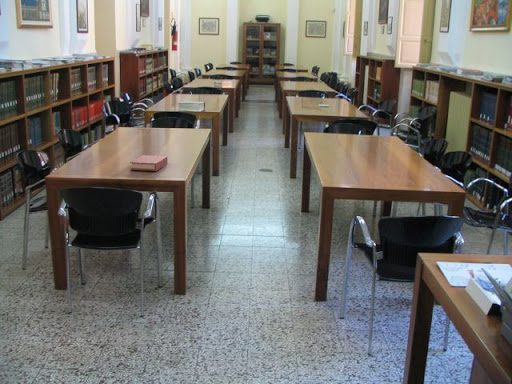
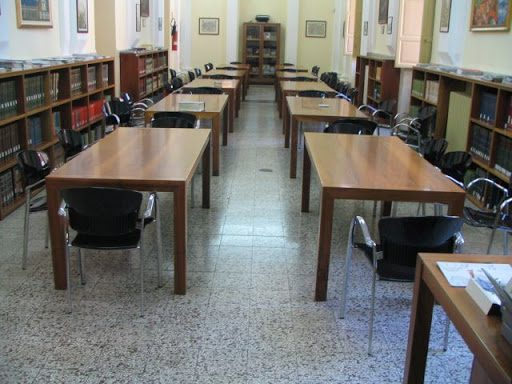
- book (149, 162)
